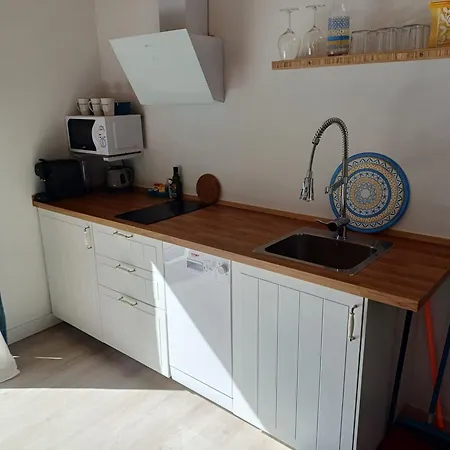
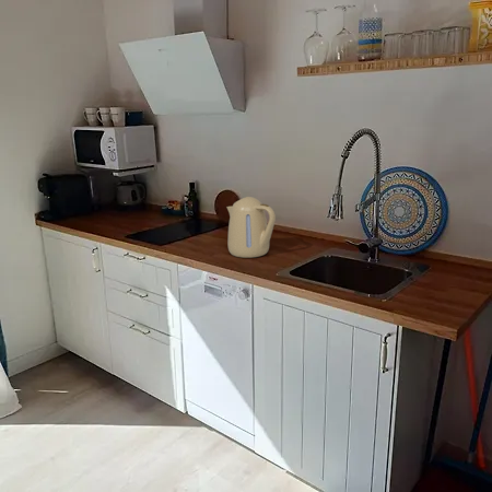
+ kettle (250, 225)
